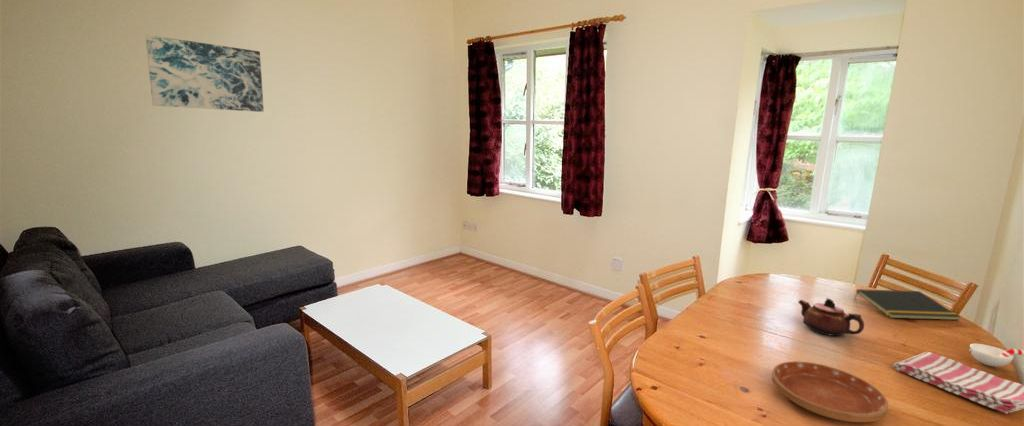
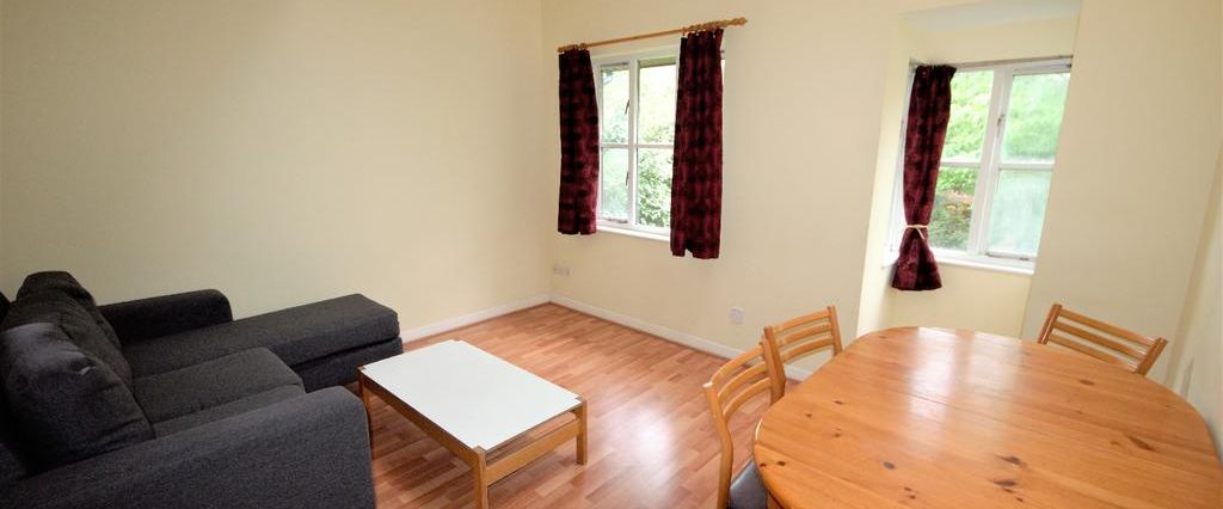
- wall art (209, 76)
- cup (994, 355)
- teapot (829, 315)
- saucer (825, 391)
- notepad (905, 303)
- dish towel (963, 377)
